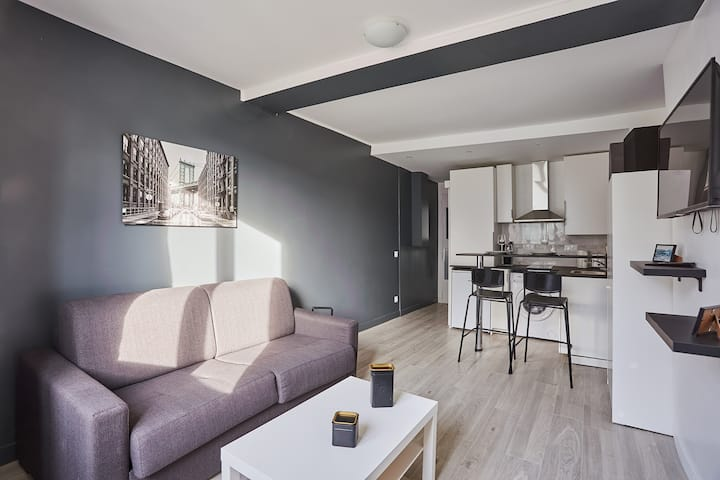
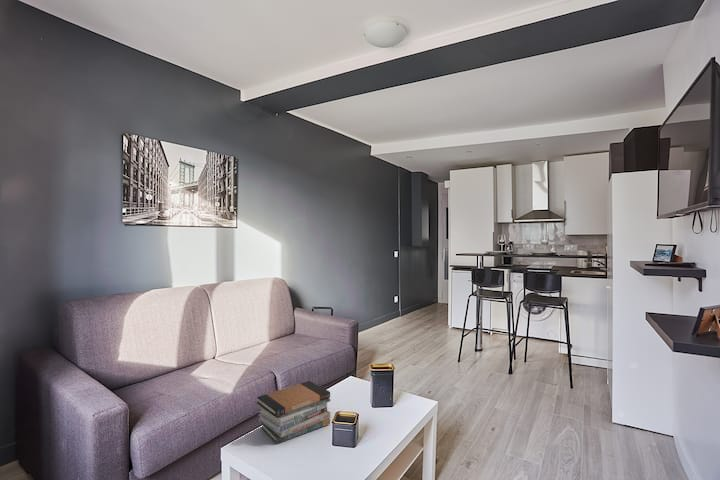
+ book stack (294, 410)
